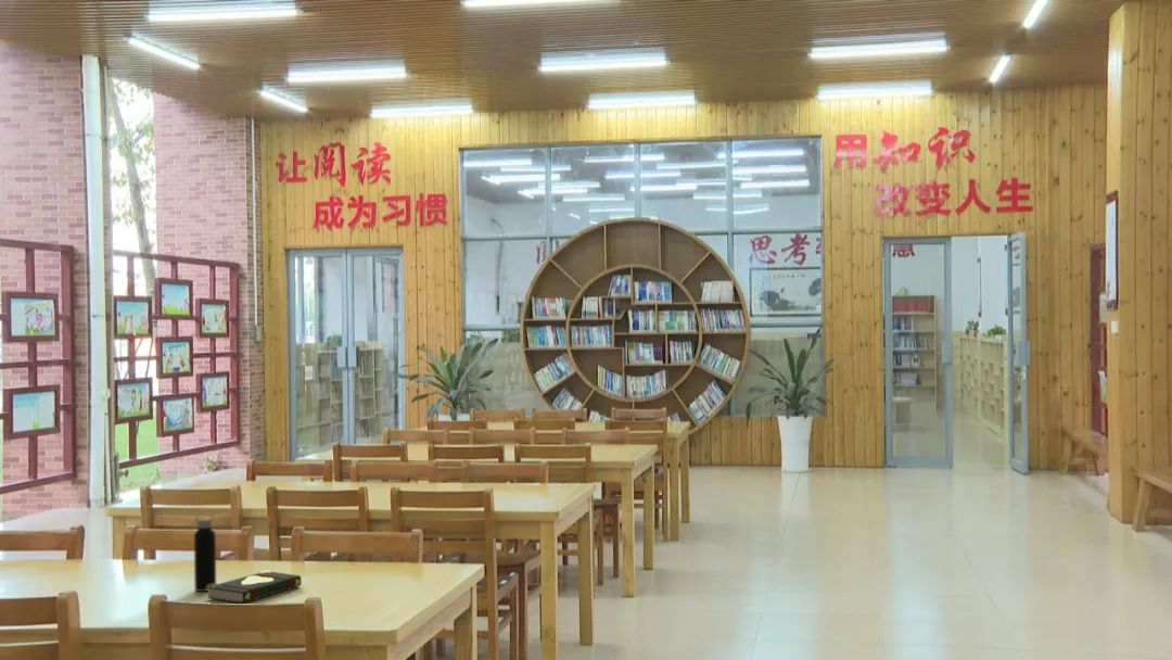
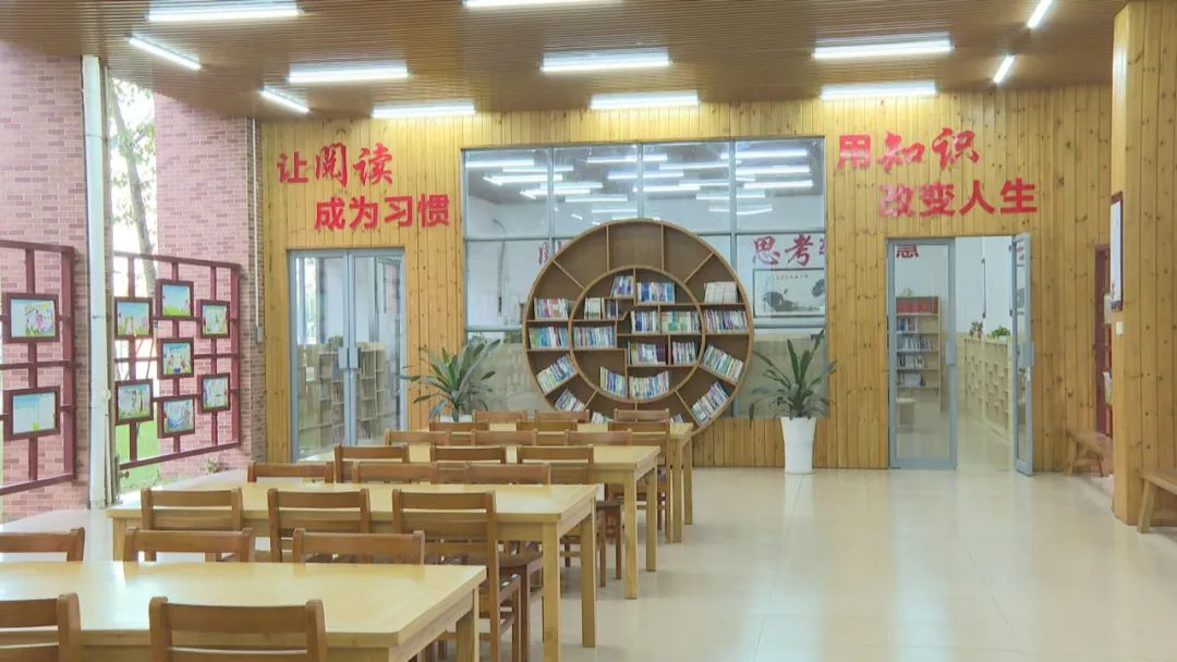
- book (255, 586)
- water bottle (204, 550)
